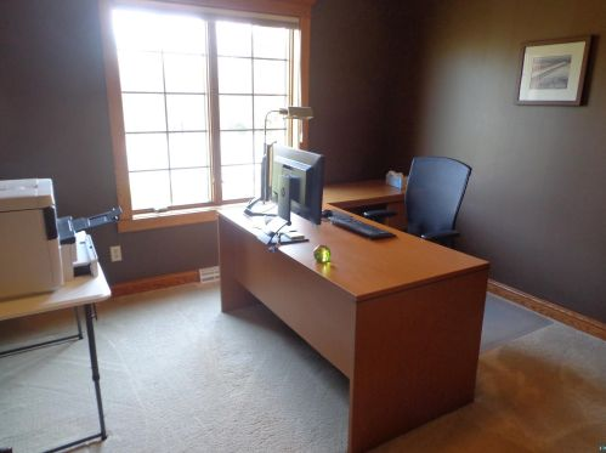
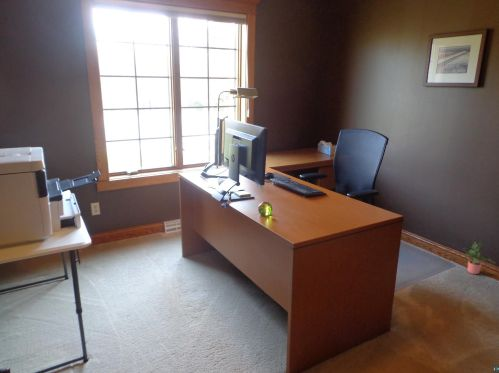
+ potted plant (479, 260)
